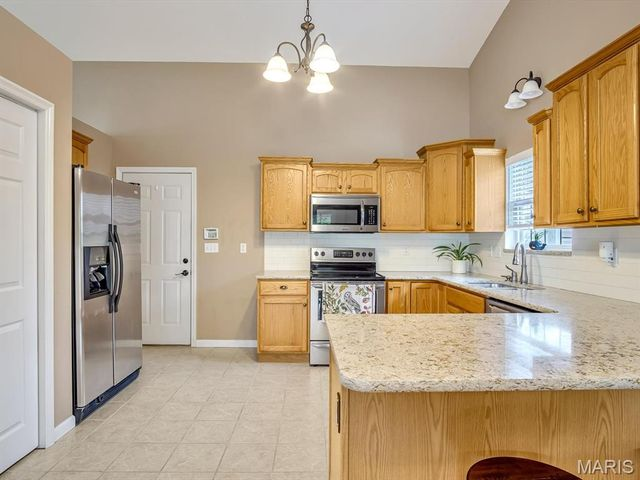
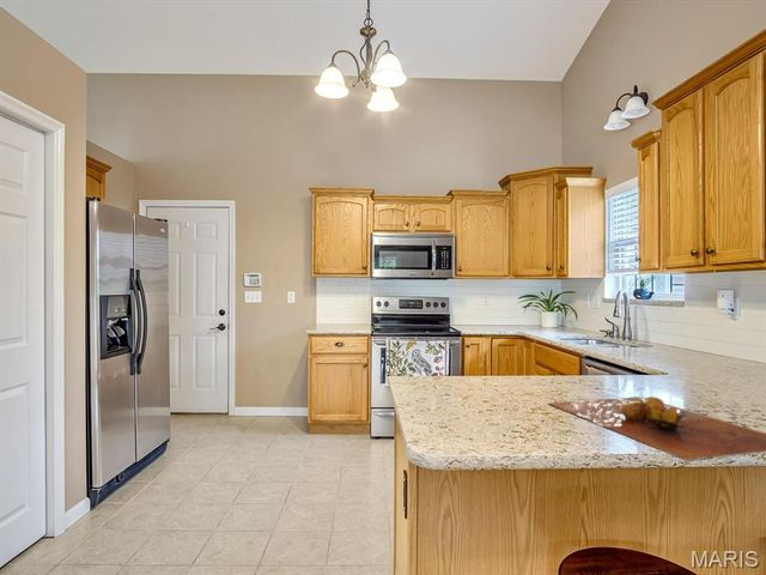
+ cutting board (657, 410)
